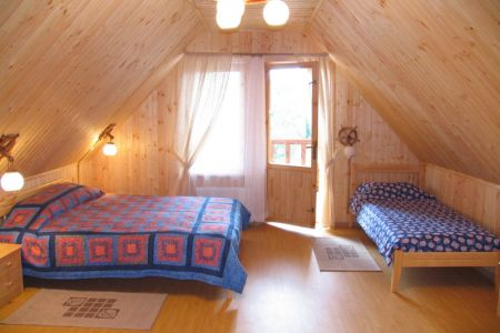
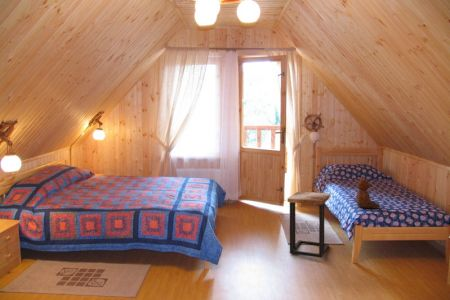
+ teddy bear (367, 191)
+ side table (319, 223)
